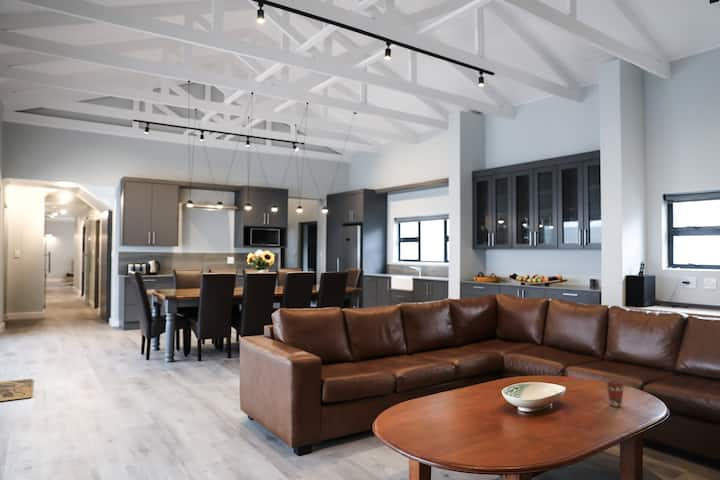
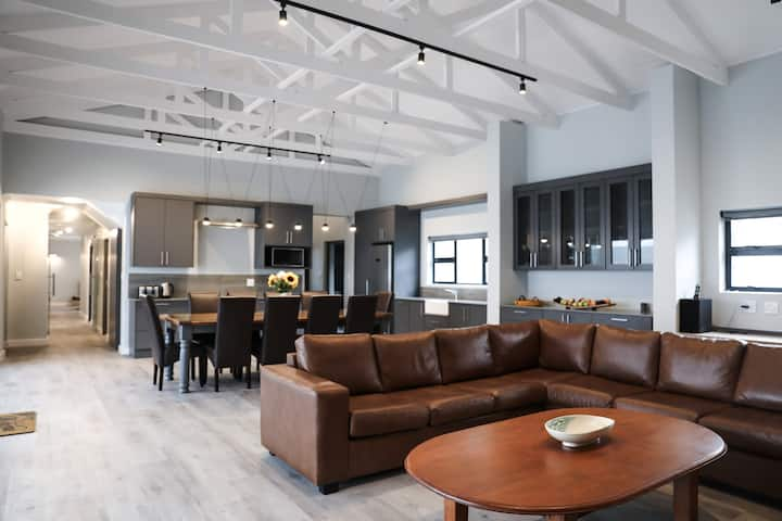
- coffee cup (615, 393)
